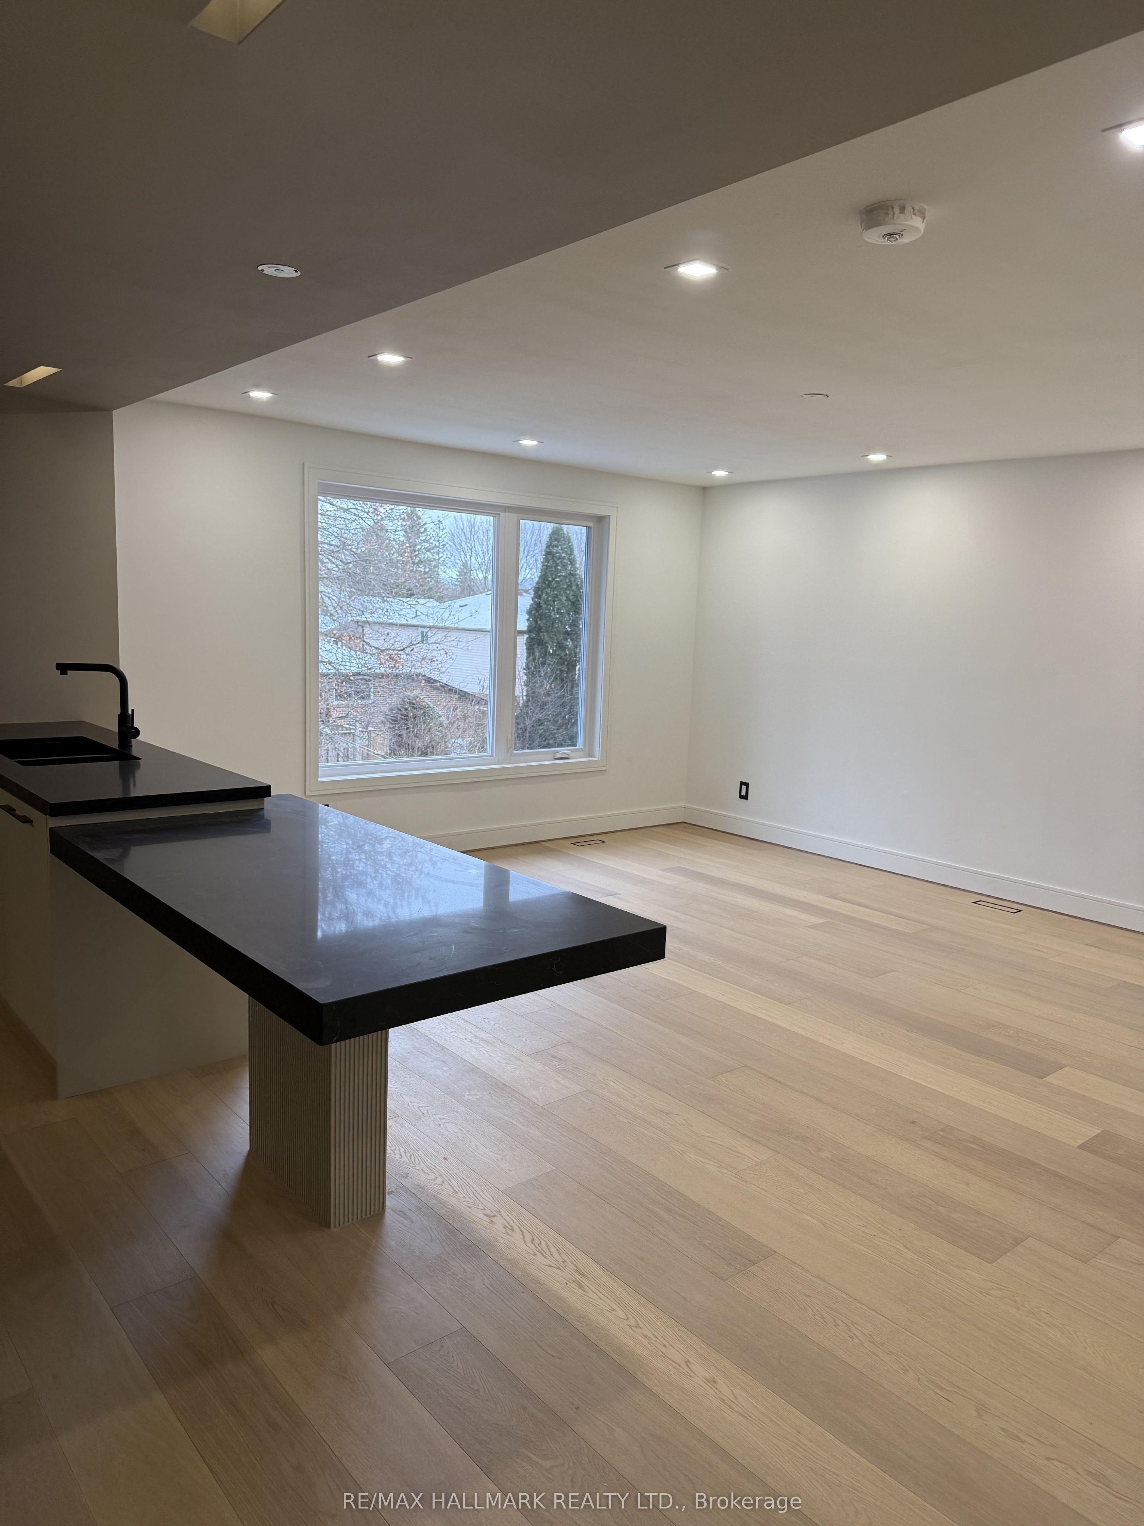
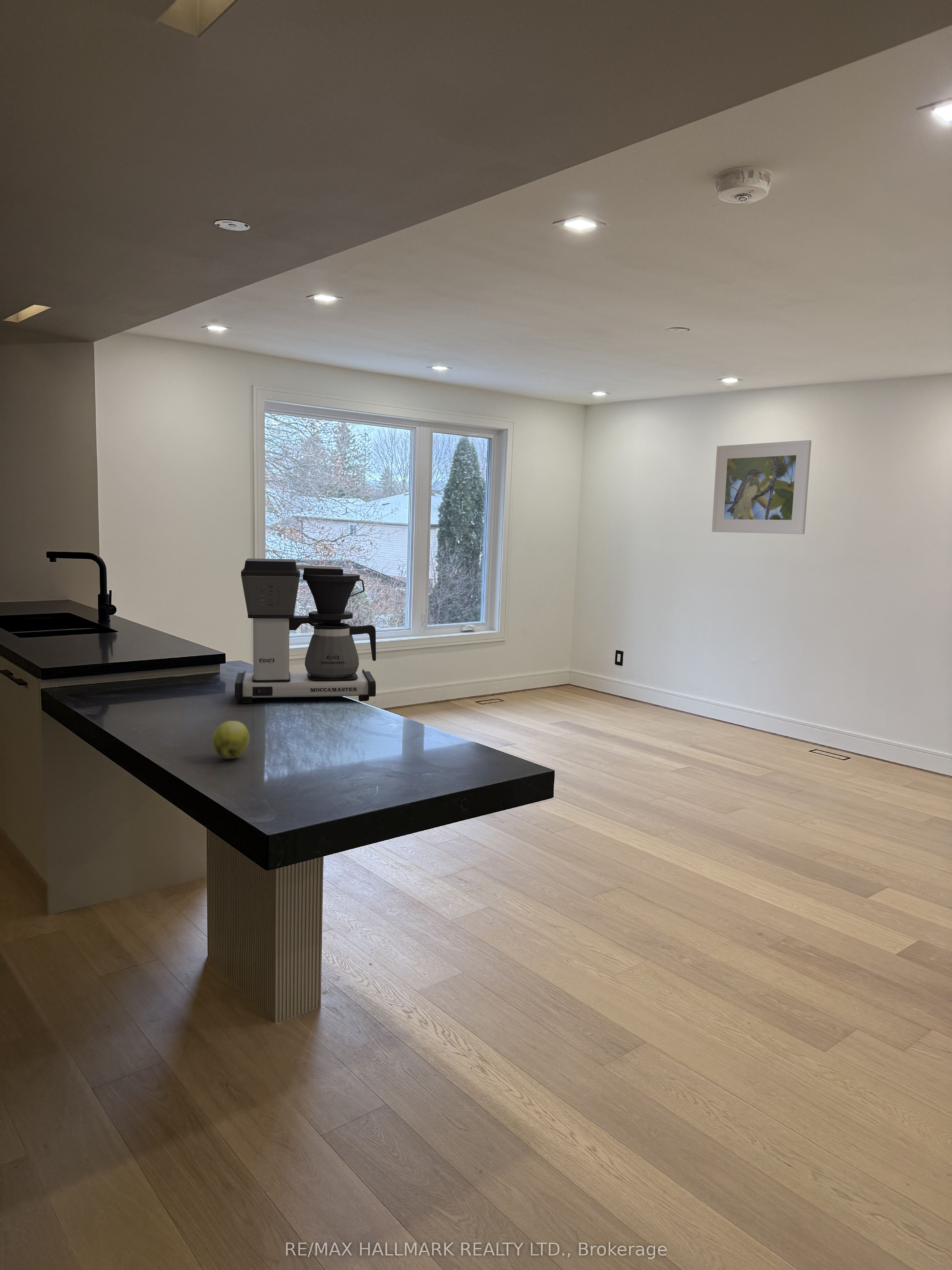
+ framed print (759, 488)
+ coffee maker (310, 624)
+ apple (231, 739)
